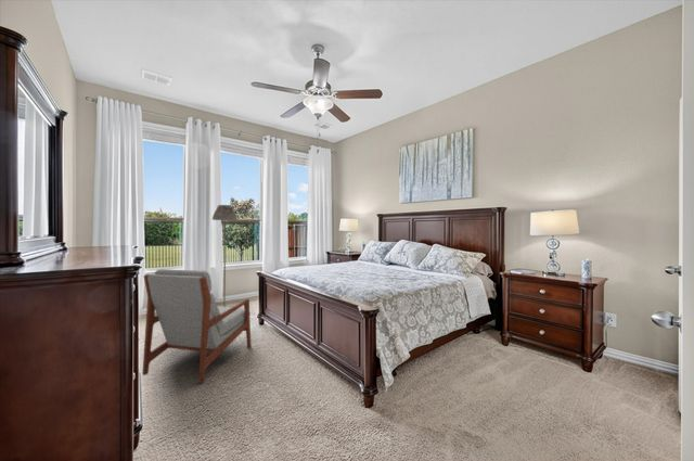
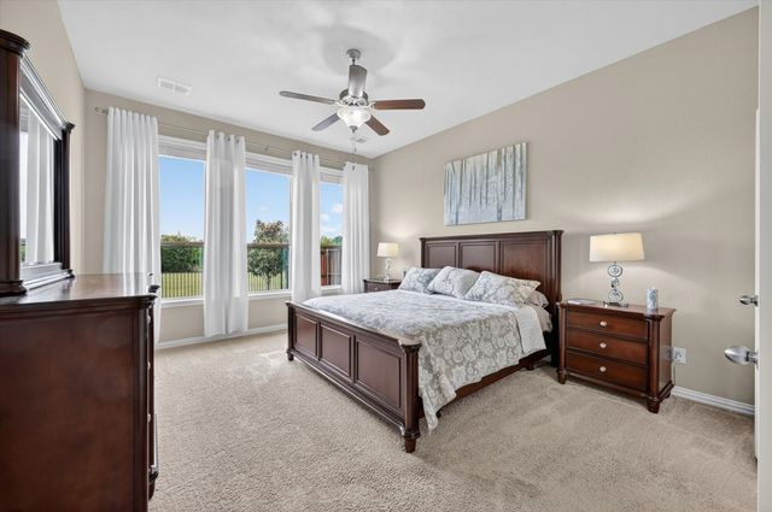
- floor lamp (224, 256)
- armchair (204, 311)
